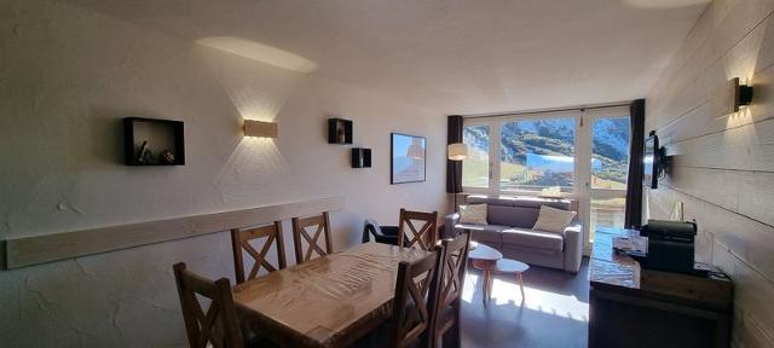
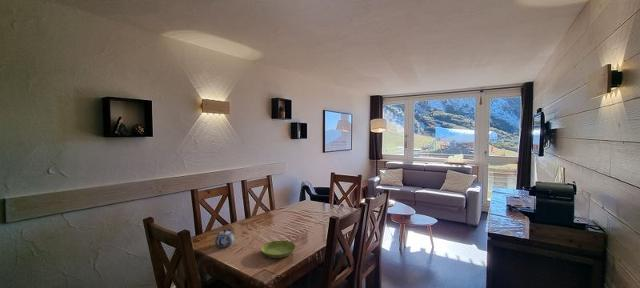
+ saucer (278, 249)
+ teapot (225, 236)
